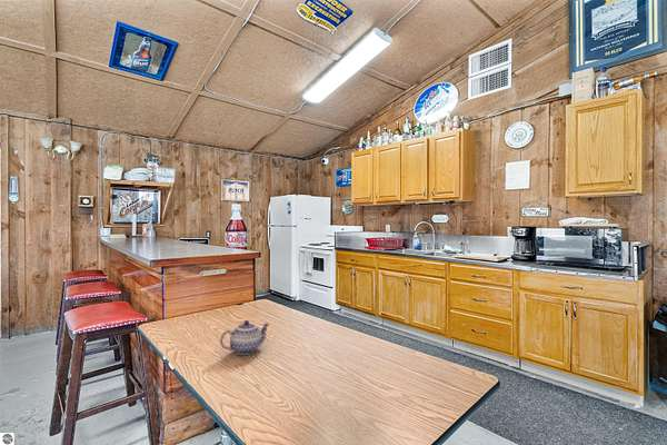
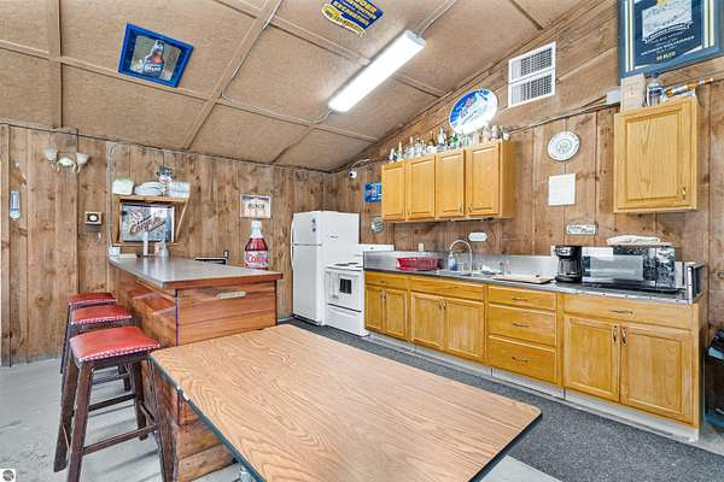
- teapot (246, 335)
